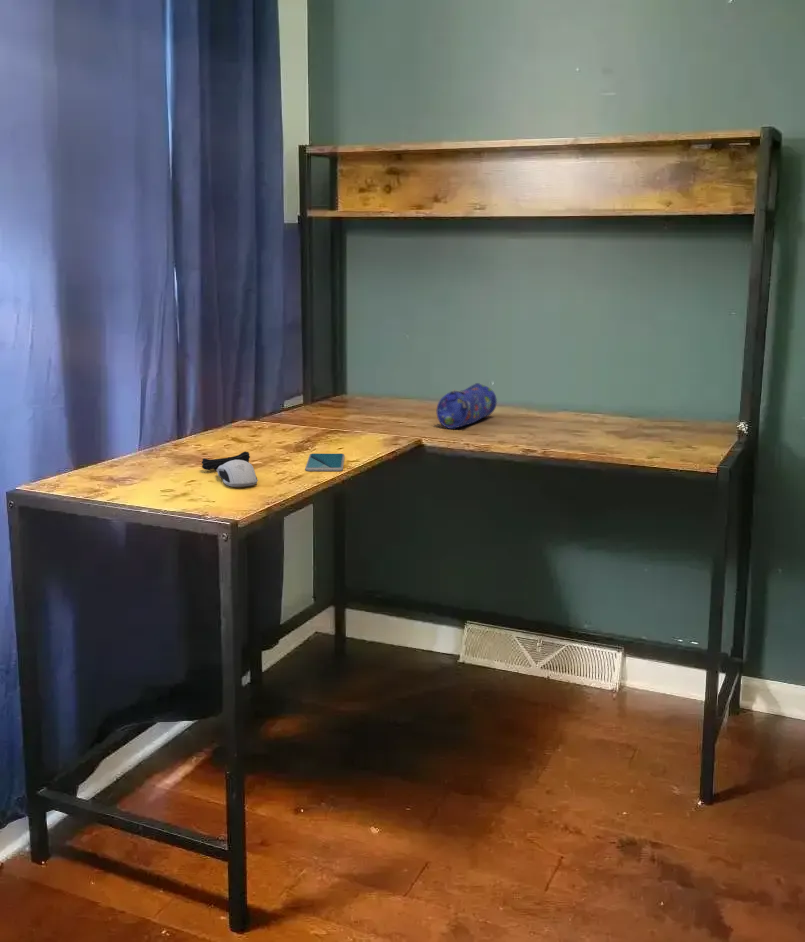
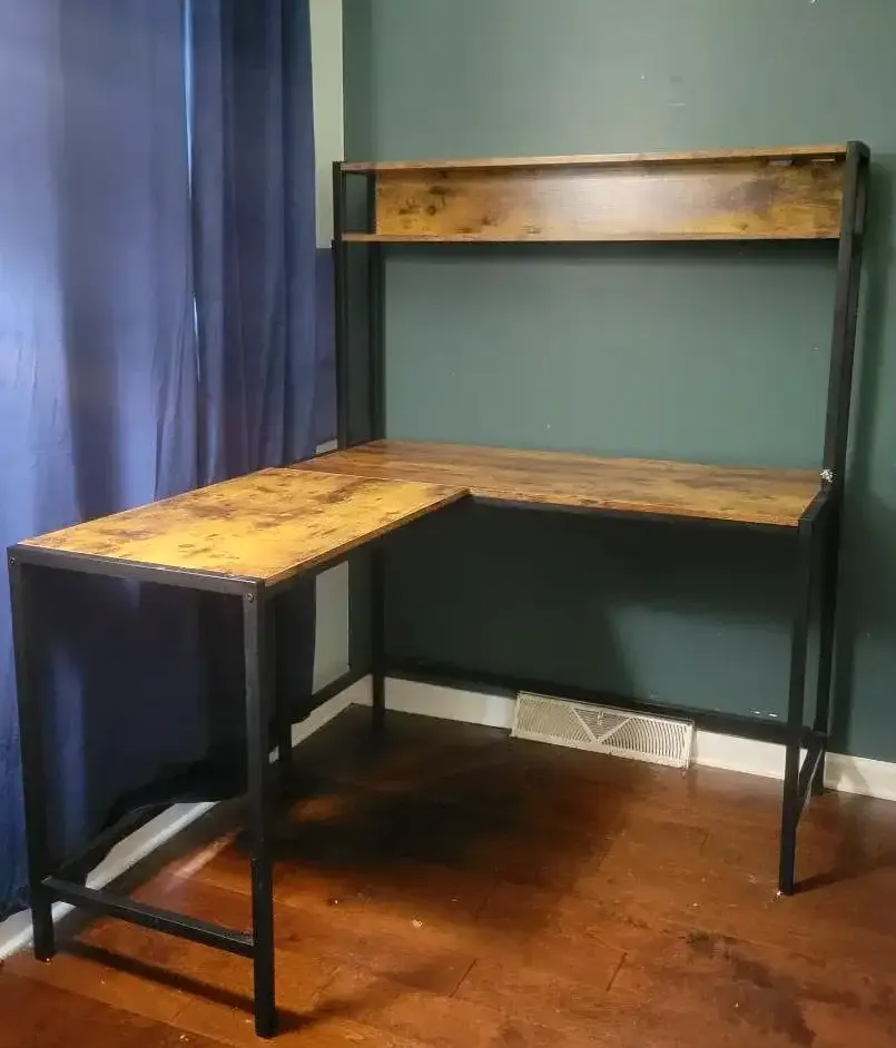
- smartphone (325, 462)
- computer mouse (235, 466)
- pencil case (466, 404)
